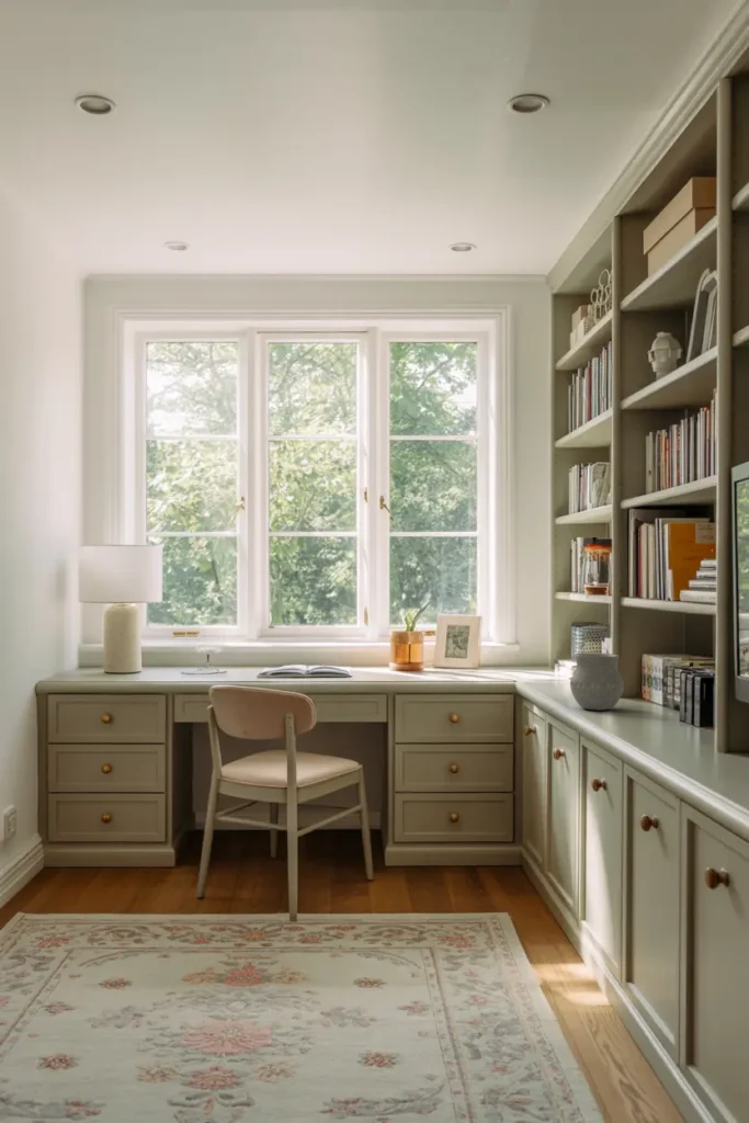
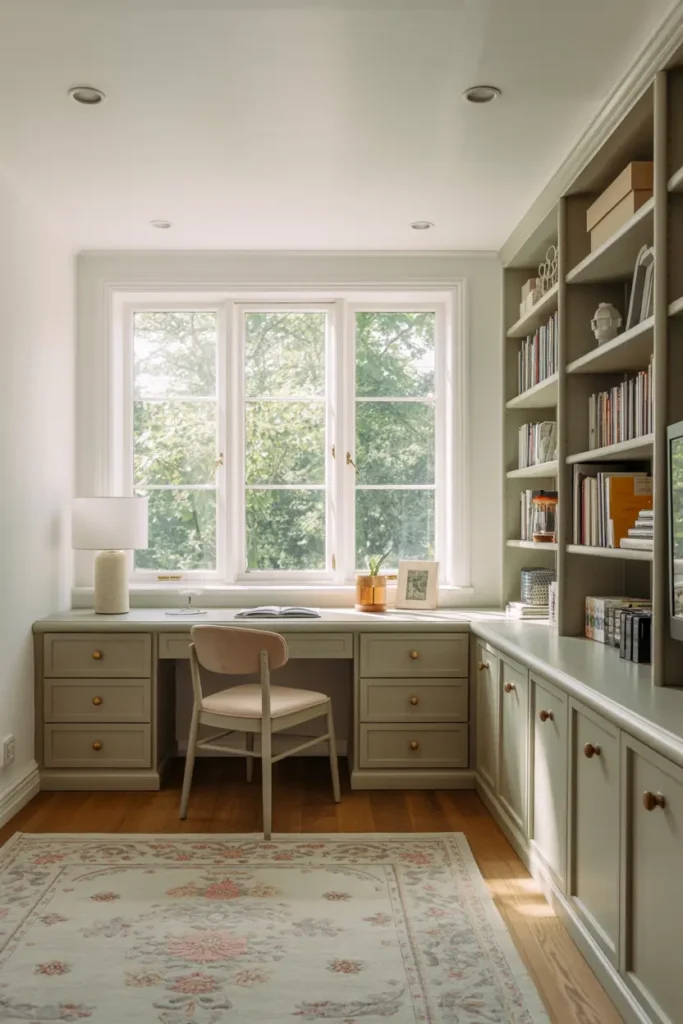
- ceramic pot (597, 681)
